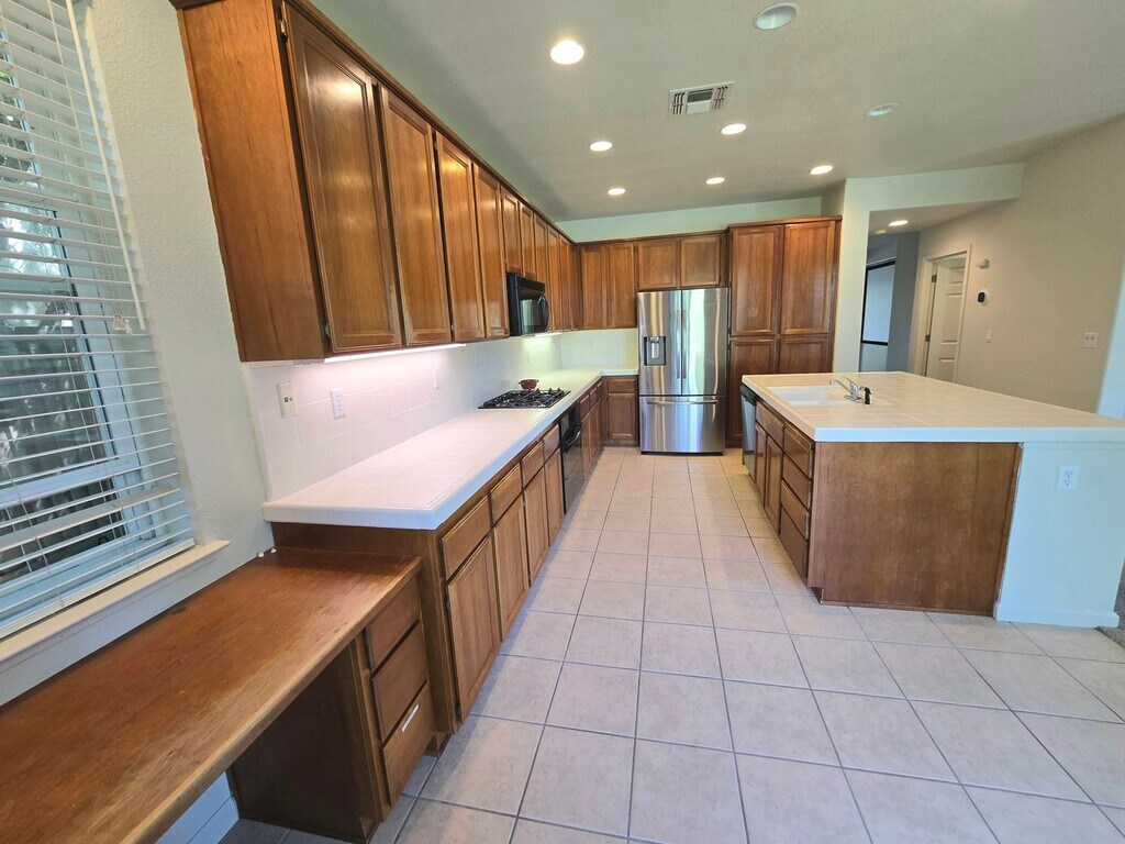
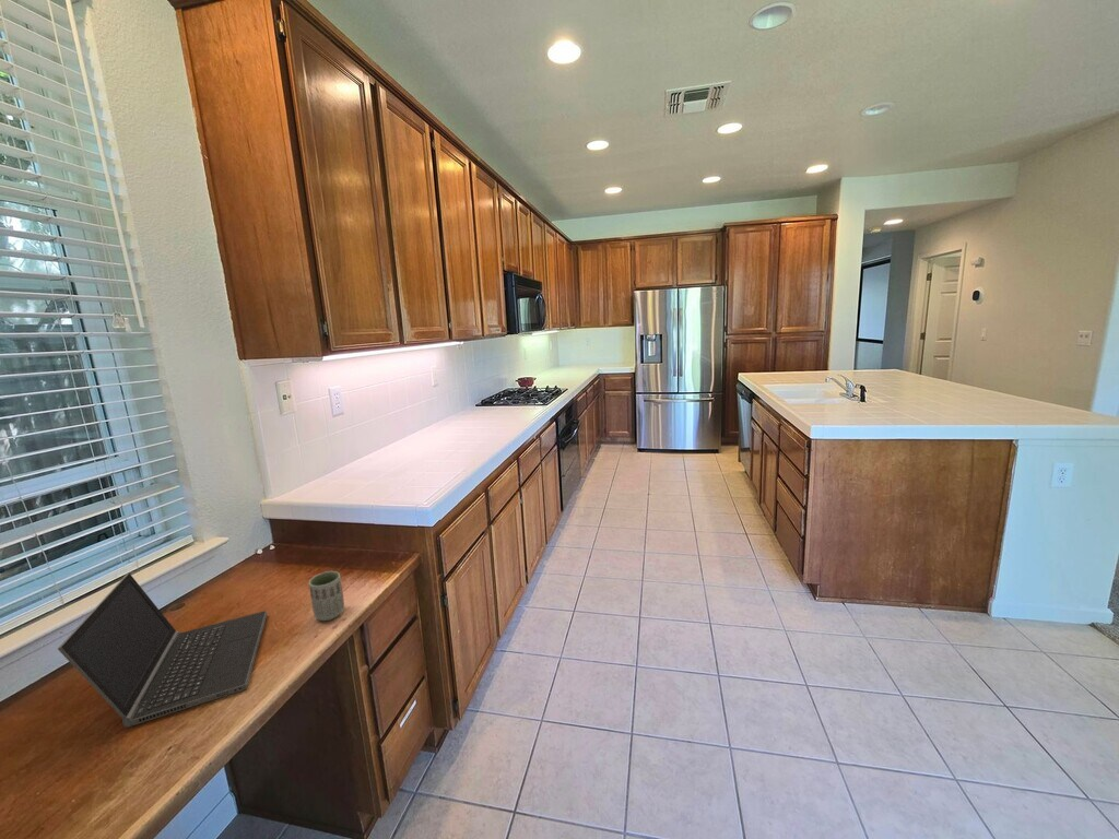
+ laptop computer (185, 631)
+ cup (327, 595)
